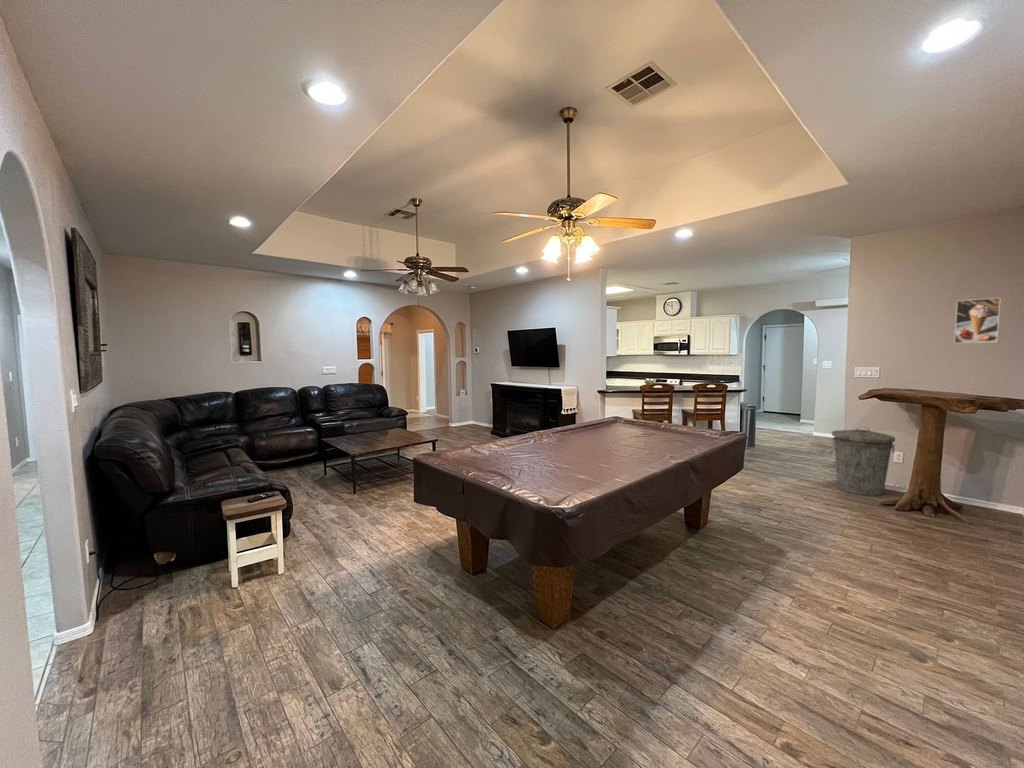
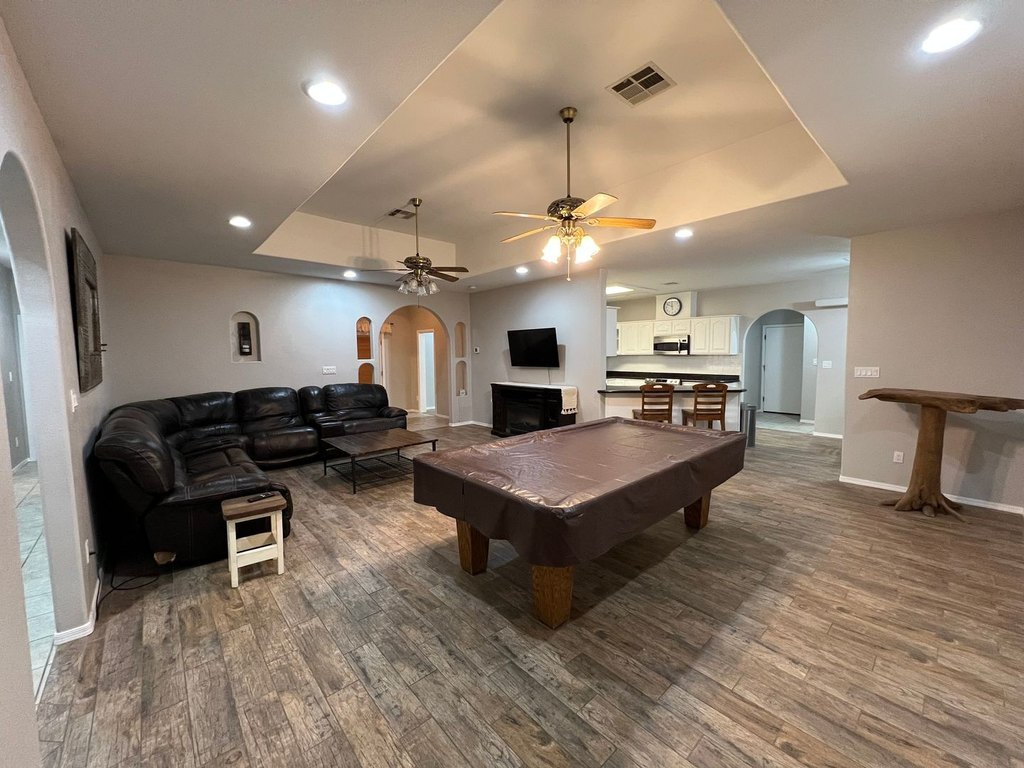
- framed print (976, 321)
- trash can (861, 458)
